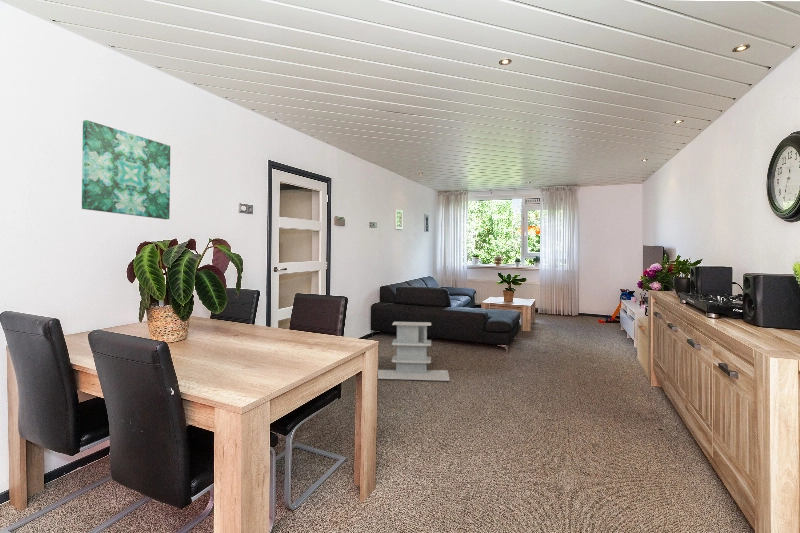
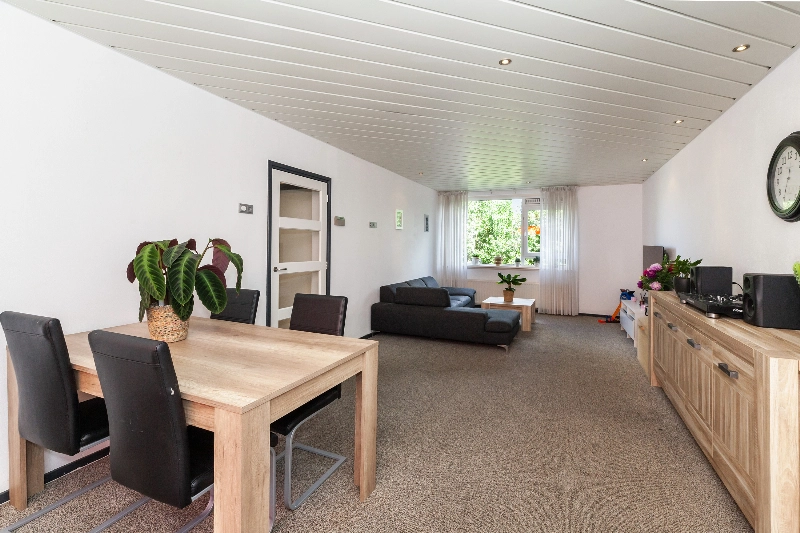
- side table (411, 347)
- wall art (129, 174)
